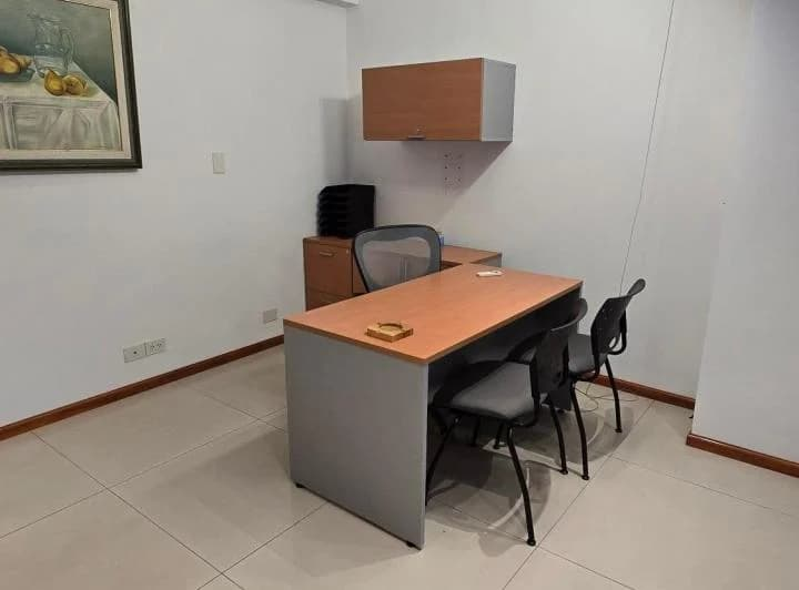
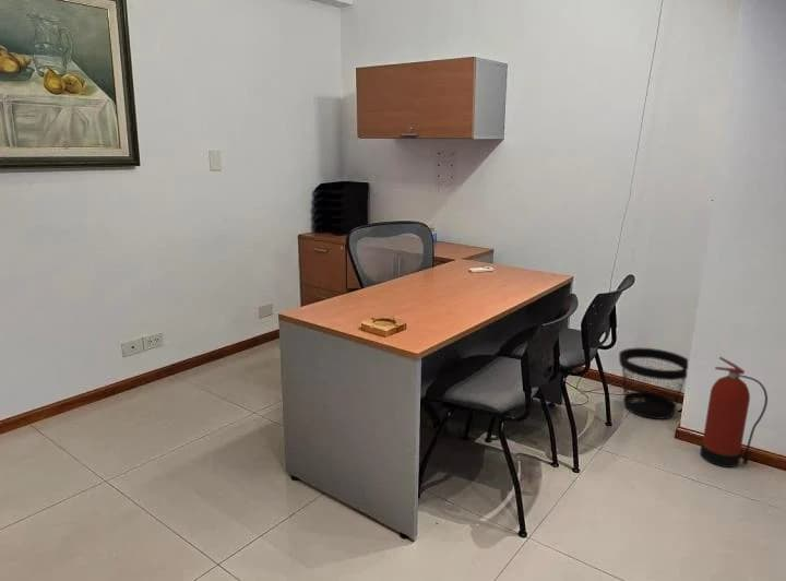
+ fire extinguisher (735, 412)
+ wastebasket (651, 382)
